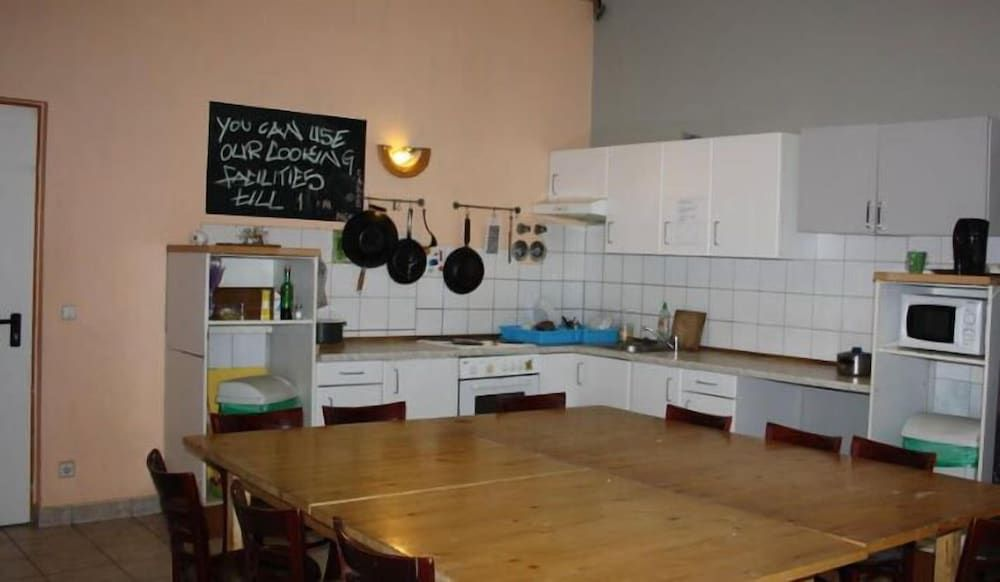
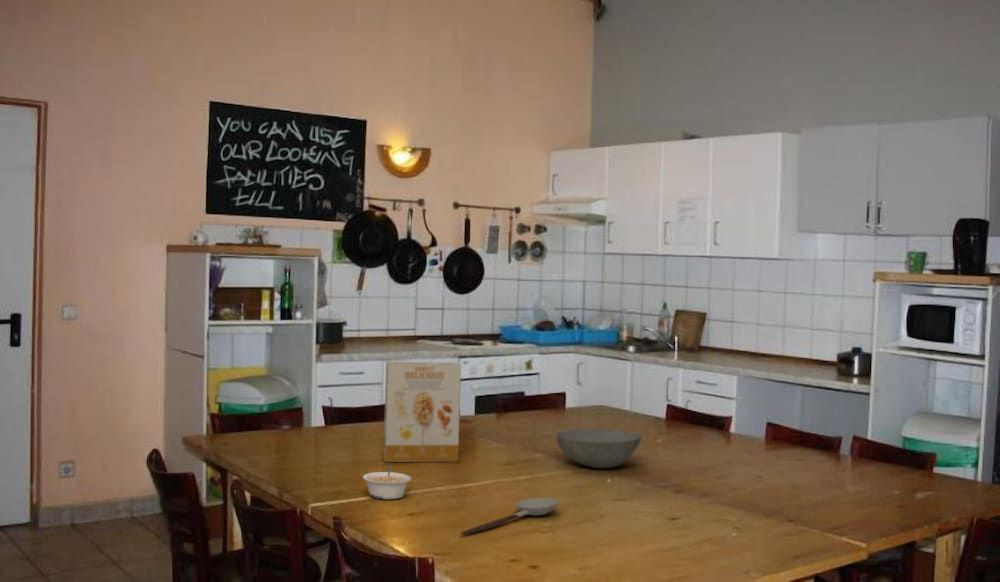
+ legume (385, 484)
+ bowl (598, 449)
+ cereal box (422, 411)
+ spoon (507, 516)
